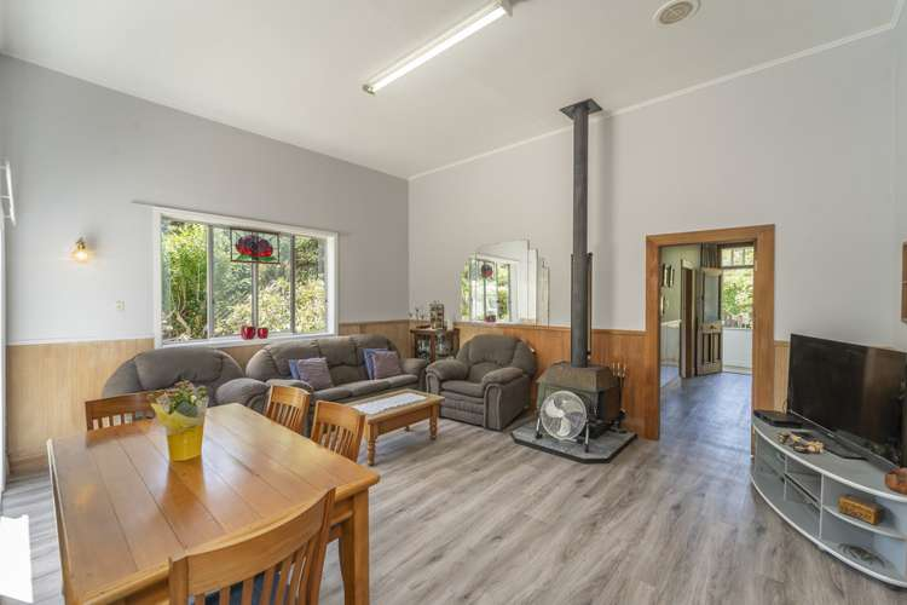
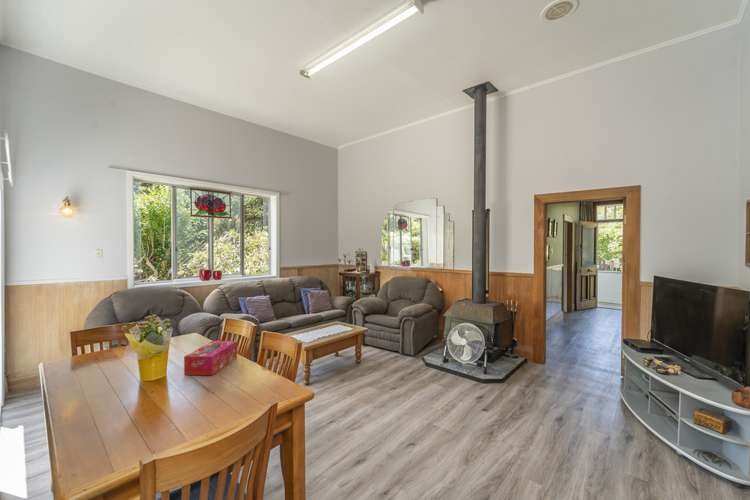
+ tissue box (212, 356)
